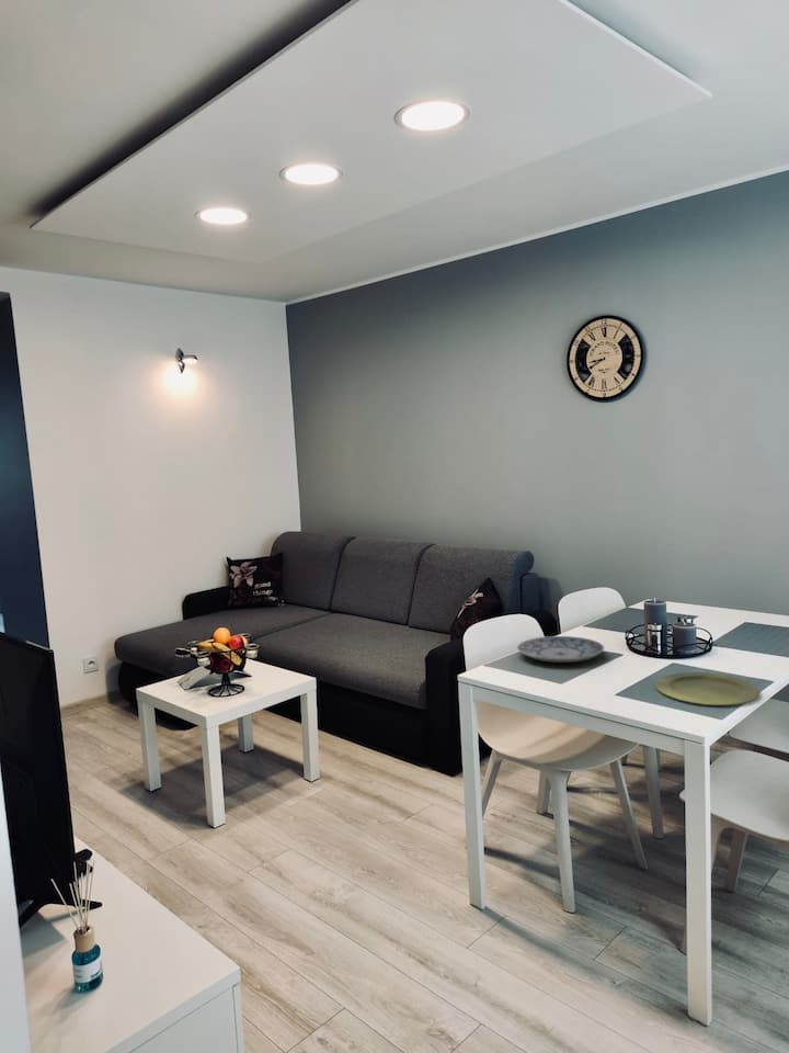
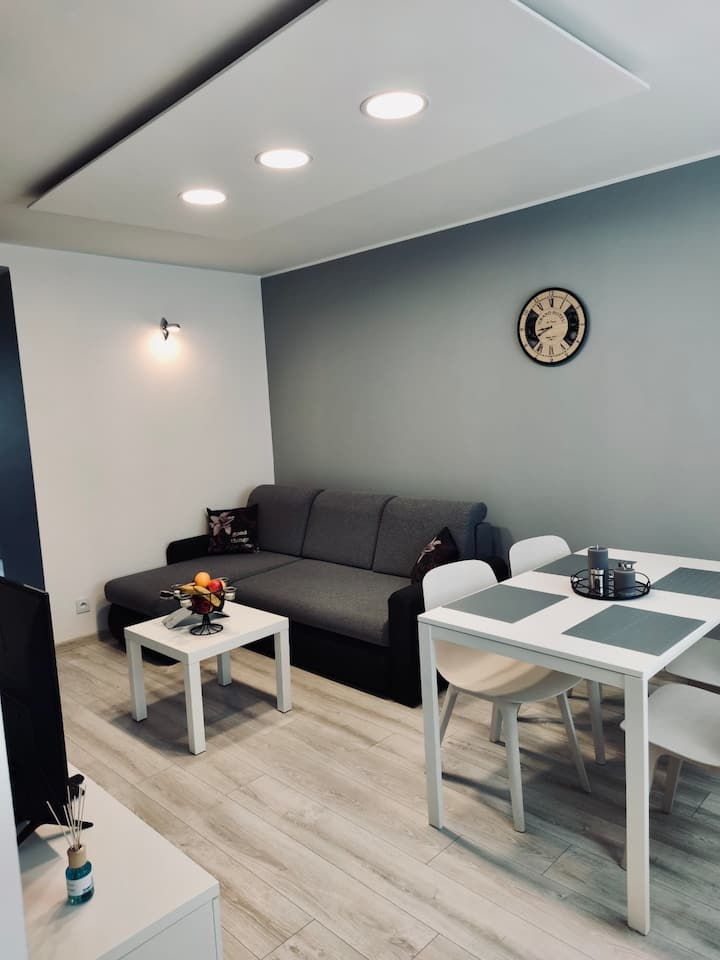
- plate (706, 688)
- plate (560, 650)
